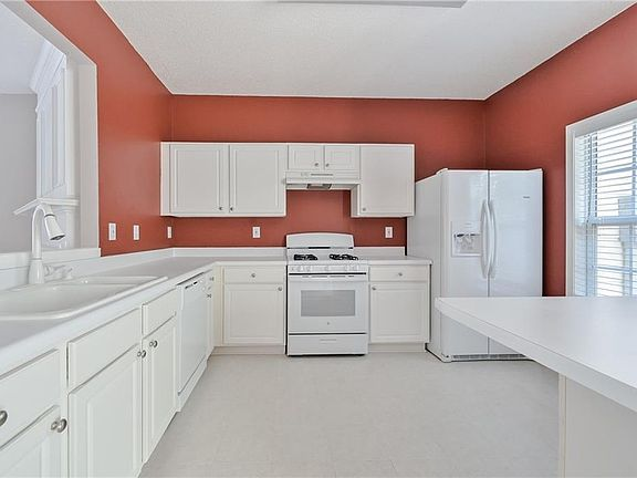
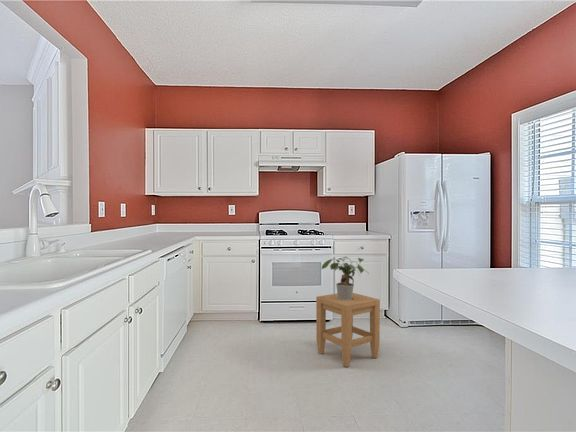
+ stool (347, 326)
+ potted plant (349, 276)
